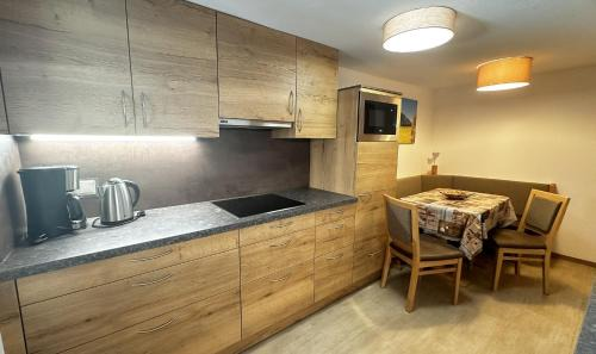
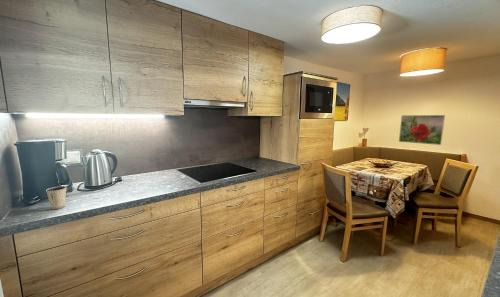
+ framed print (420, 129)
+ dixie cup (57, 198)
